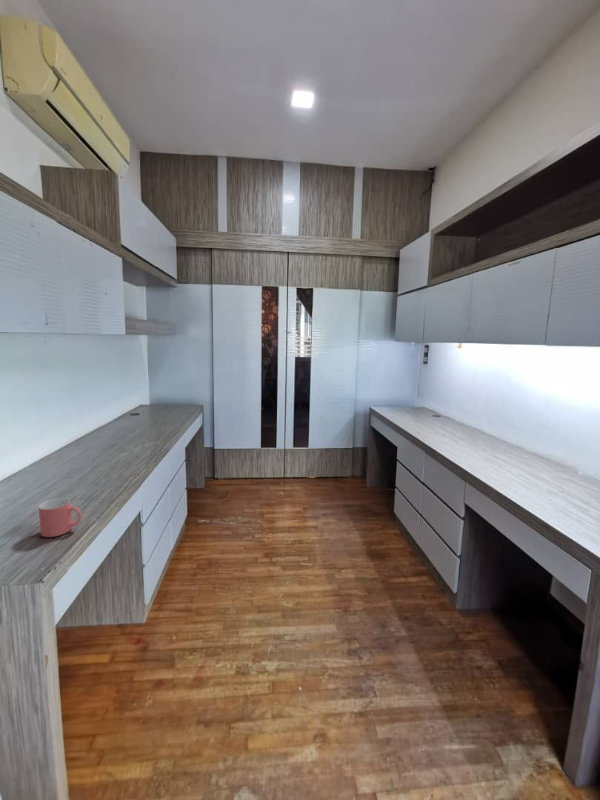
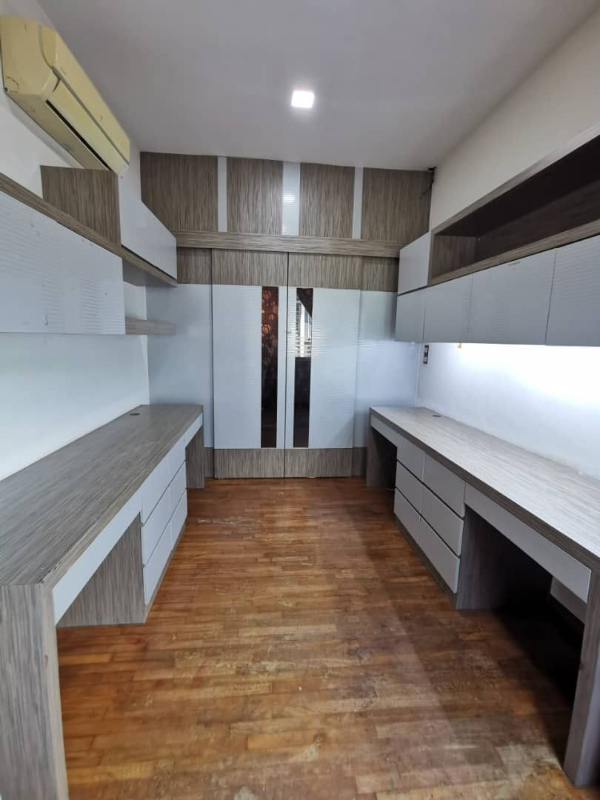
- mug (61, 517)
